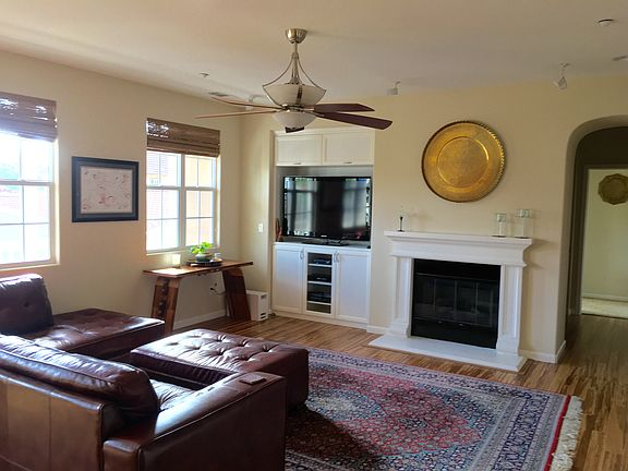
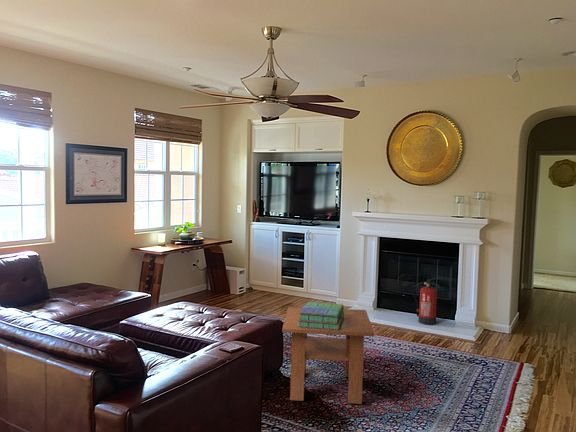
+ fire extinguisher (425, 299)
+ stack of books (322, 314)
+ coffee table (326, 353)
